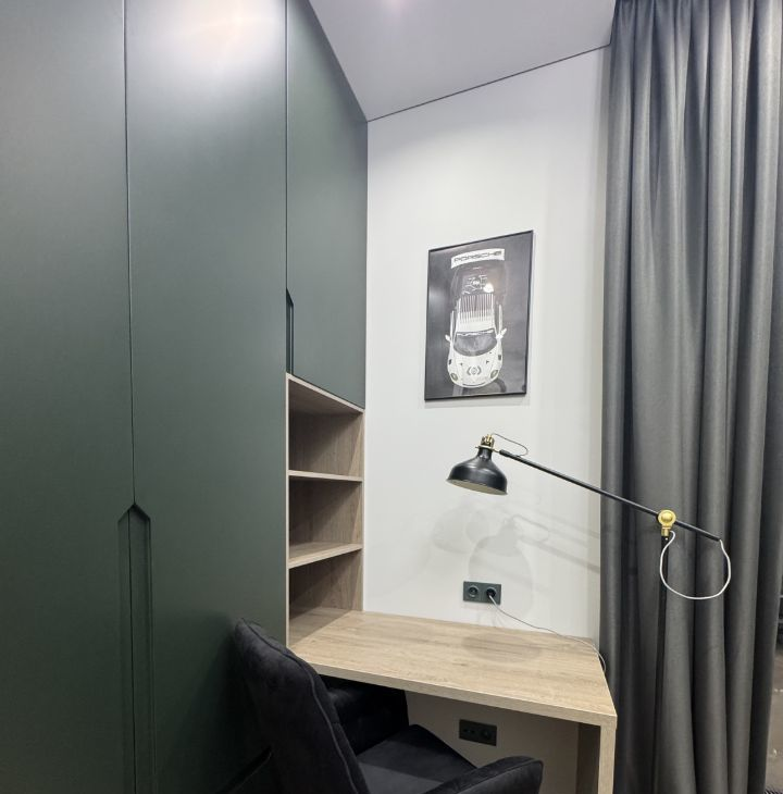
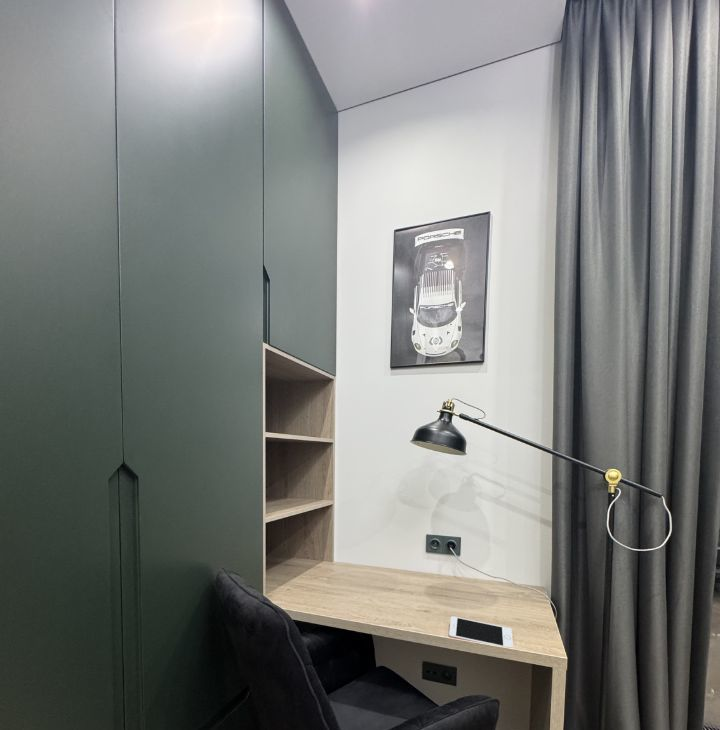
+ cell phone (480, 633)
